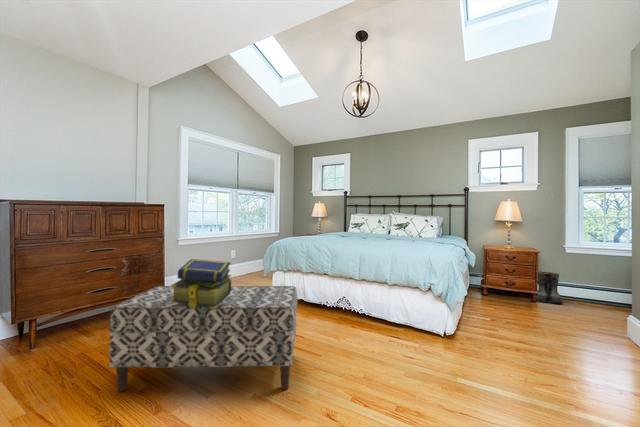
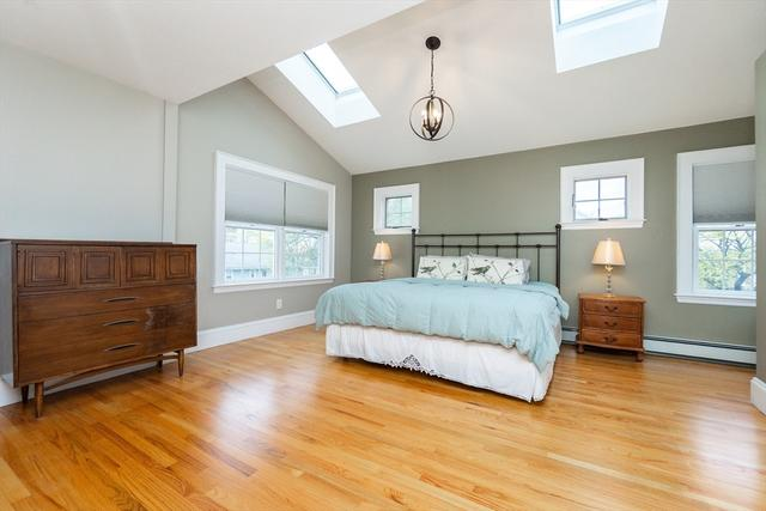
- stack of books (205, 283)
- bench (215, 332)
- boots (547, 286)
